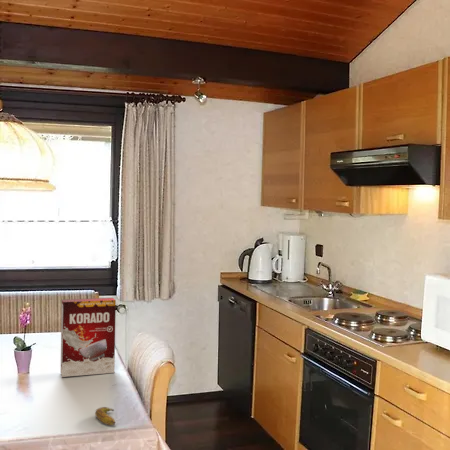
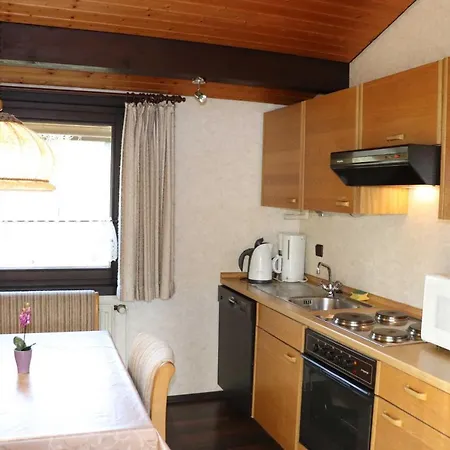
- cereal box (88, 336)
- banana (107, 415)
